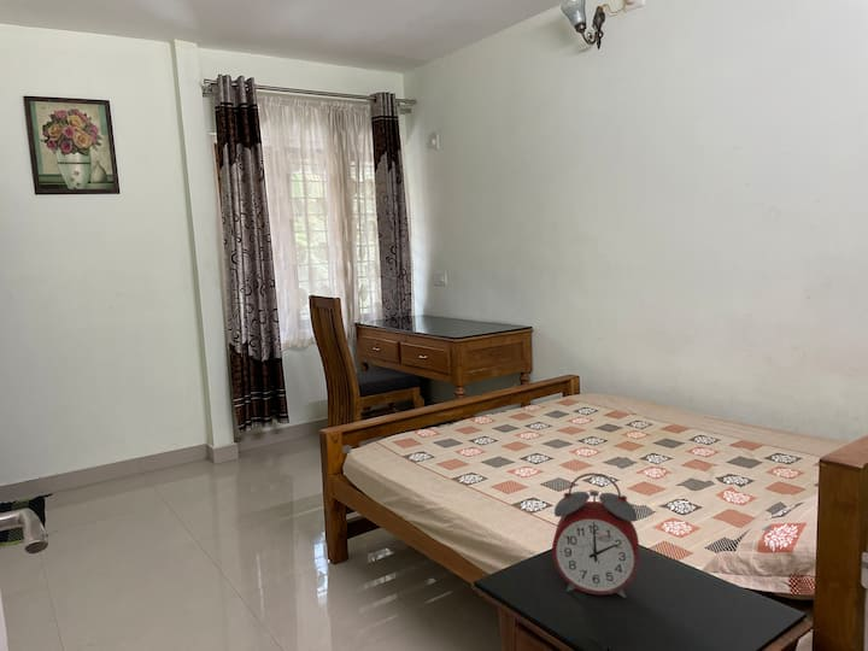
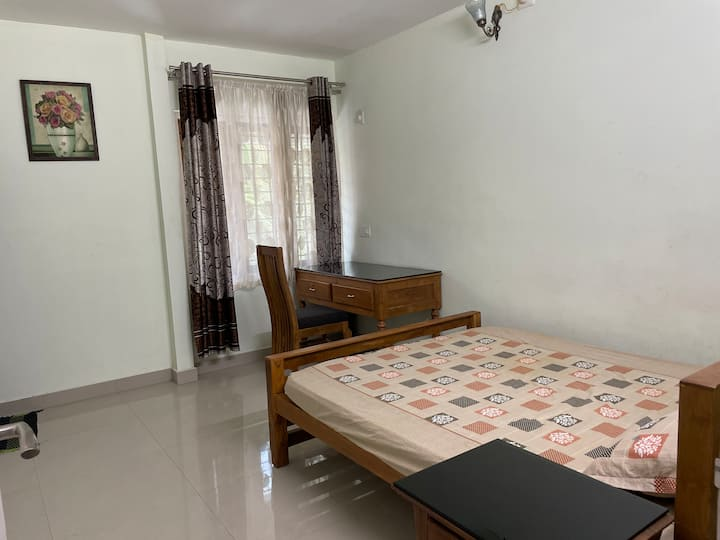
- alarm clock (594, 530)
